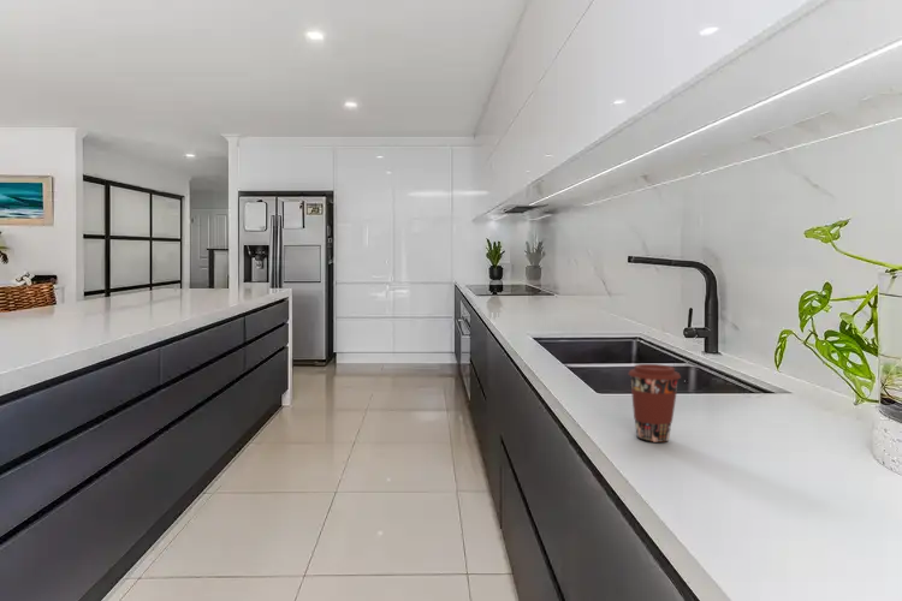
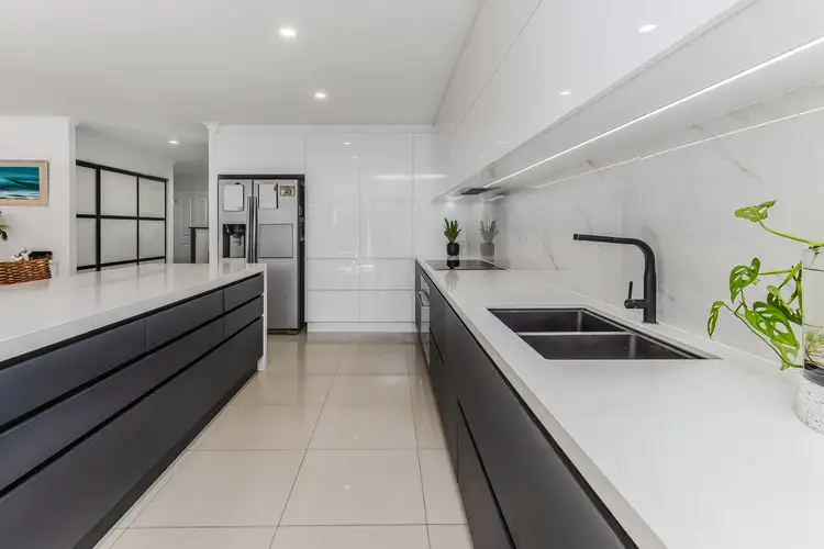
- coffee cup (653, 401)
